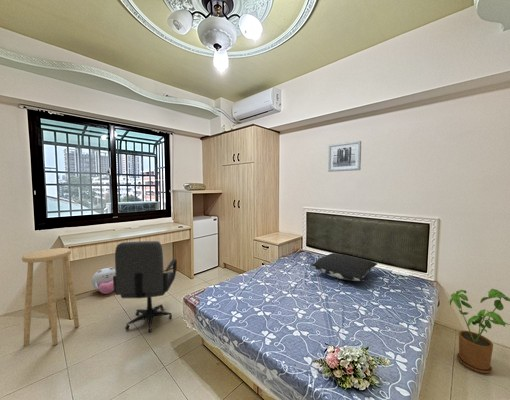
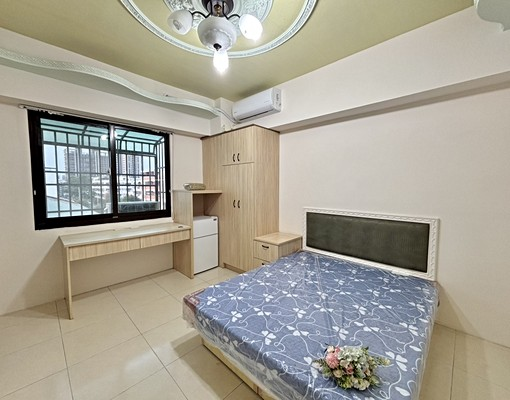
- plush toy (105, 279)
- wall art (343, 157)
- stool (50, 294)
- pillow (344, 265)
- house plant (479, 328)
- office chair (148, 279)
